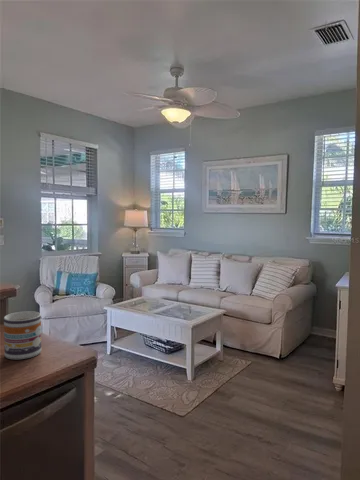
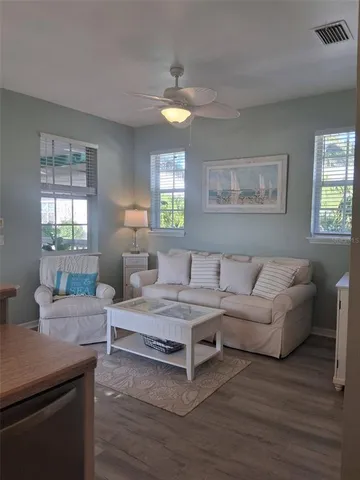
- mug (26, 333)
